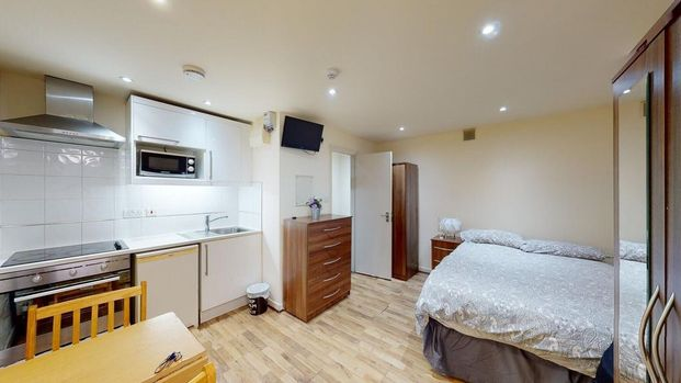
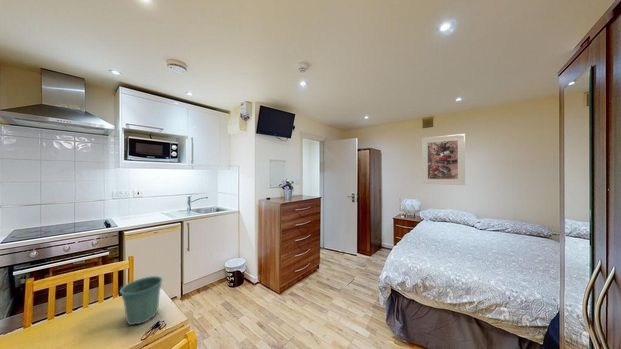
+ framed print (442, 160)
+ flower pot (142, 300)
